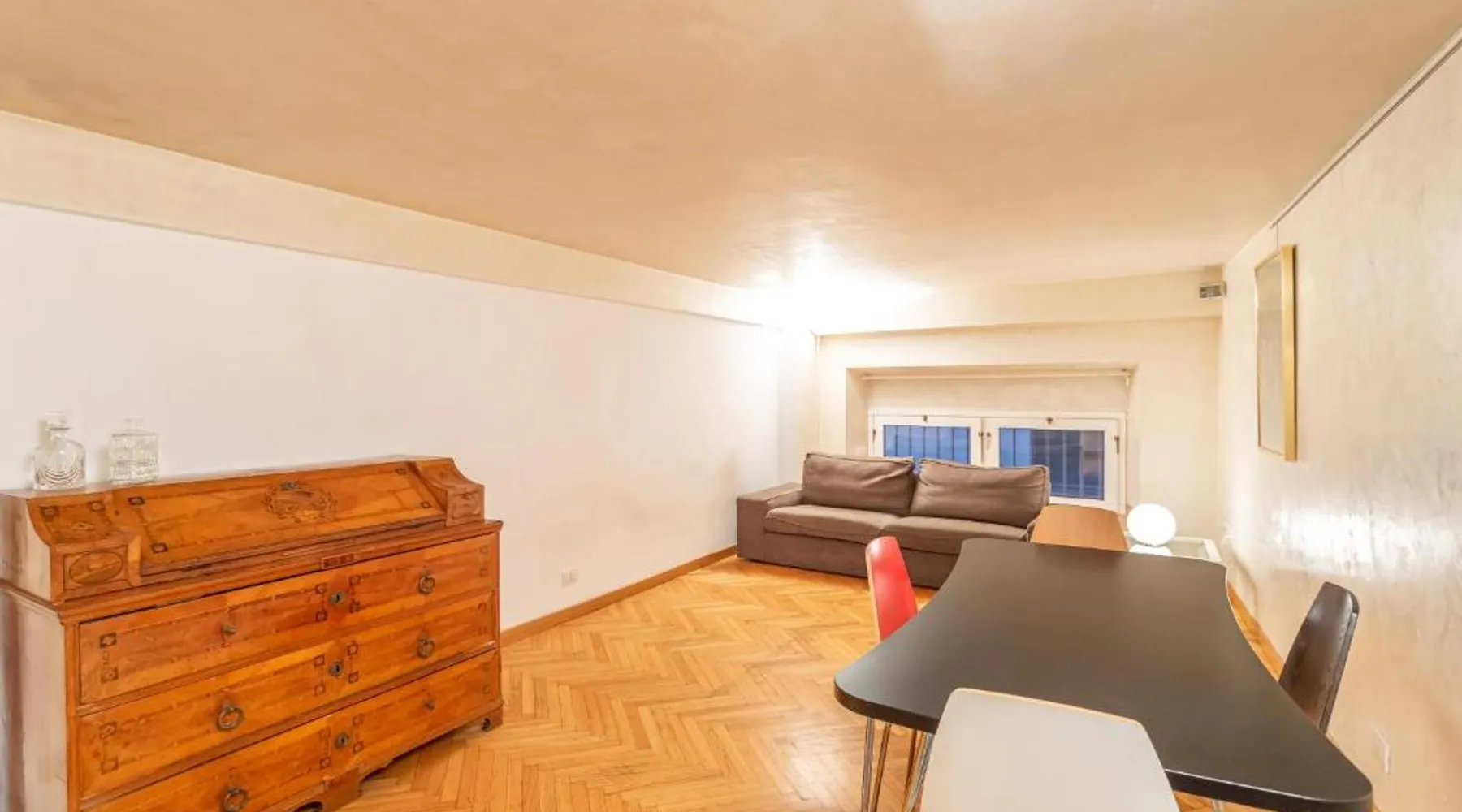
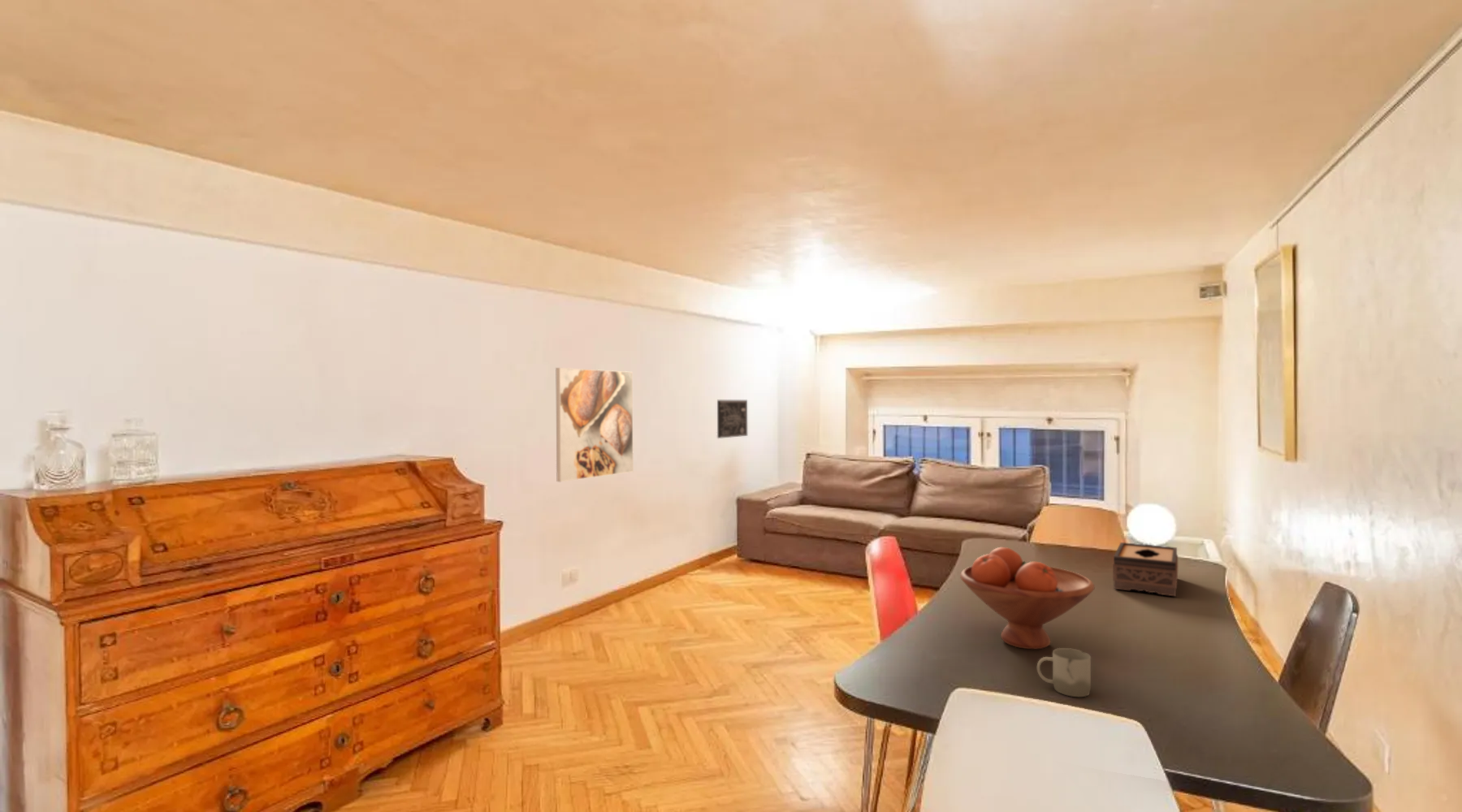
+ tissue box (1146, 567)
+ wall art (733, 418)
+ cup (1063, 671)
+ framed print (597, 423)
+ fruit bowl (1025, 597)
